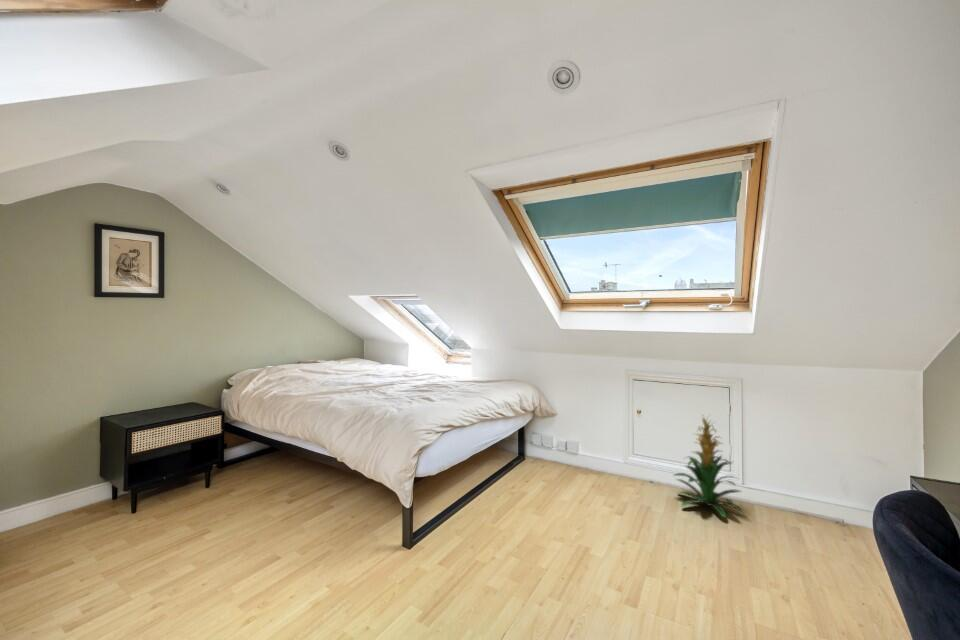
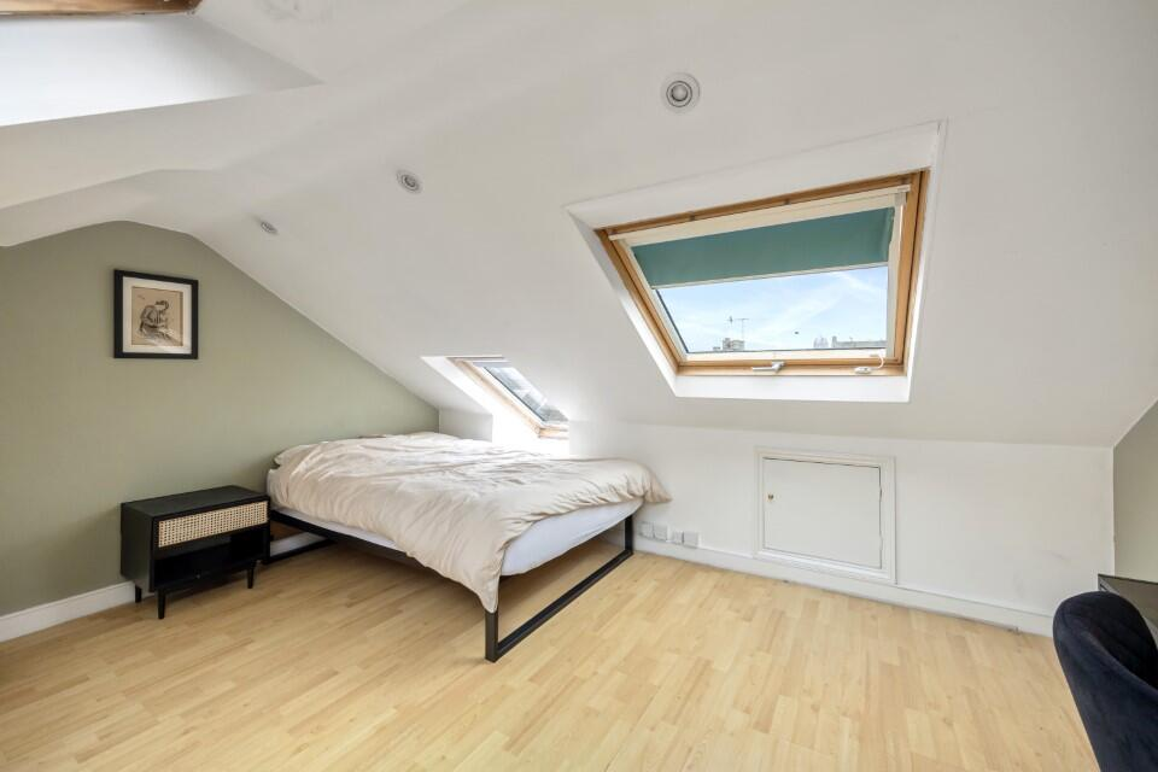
- indoor plant (707, 459)
